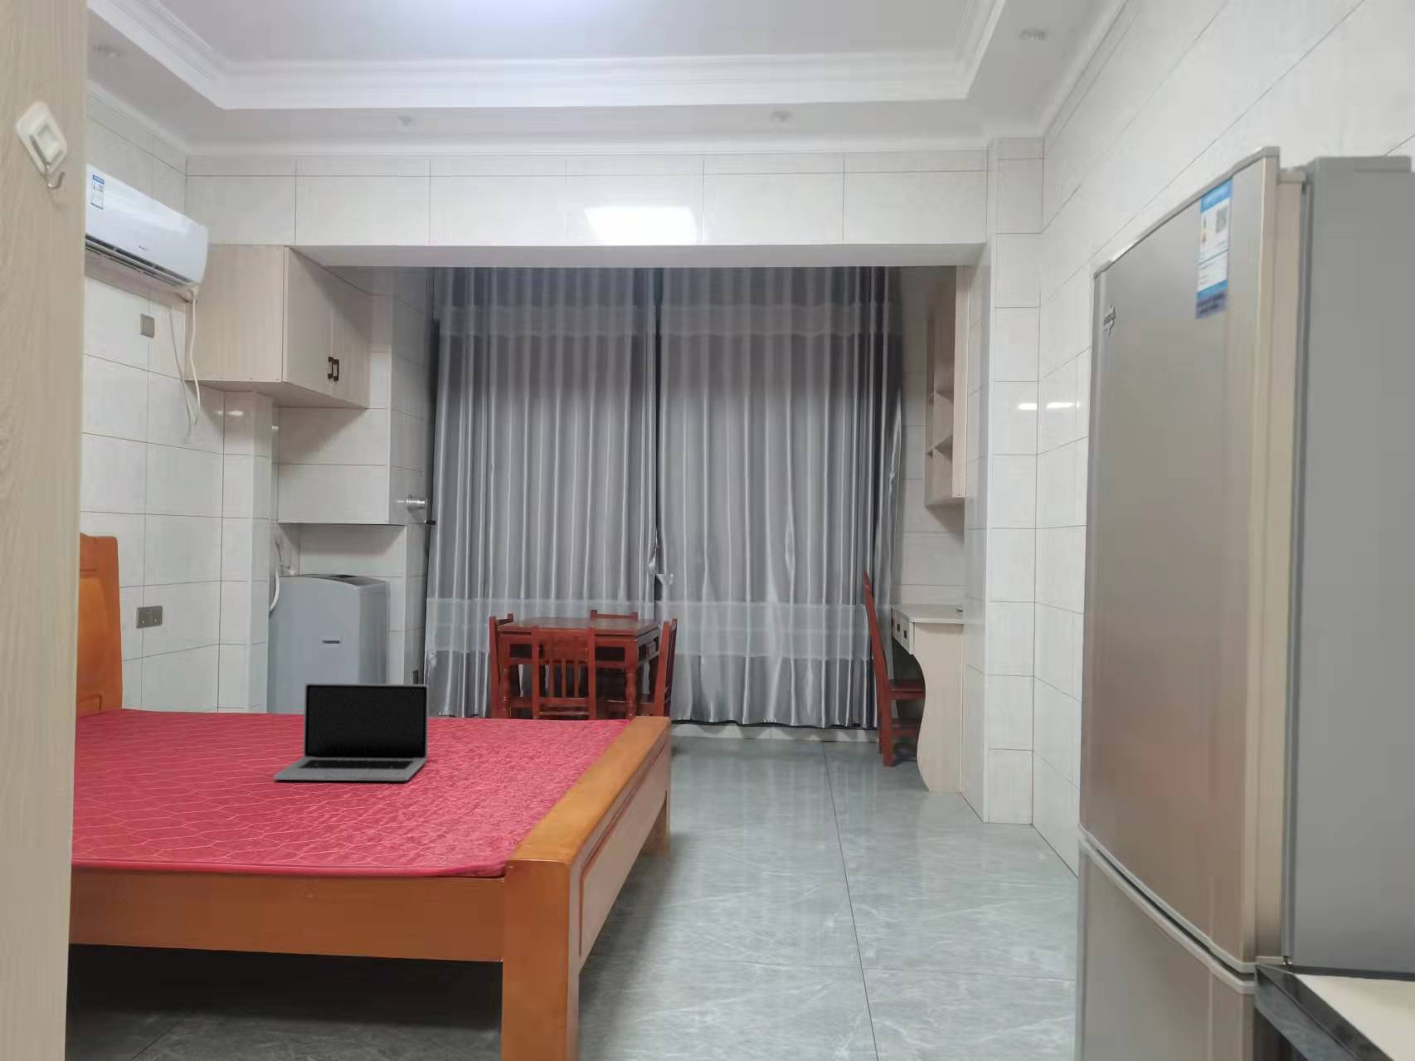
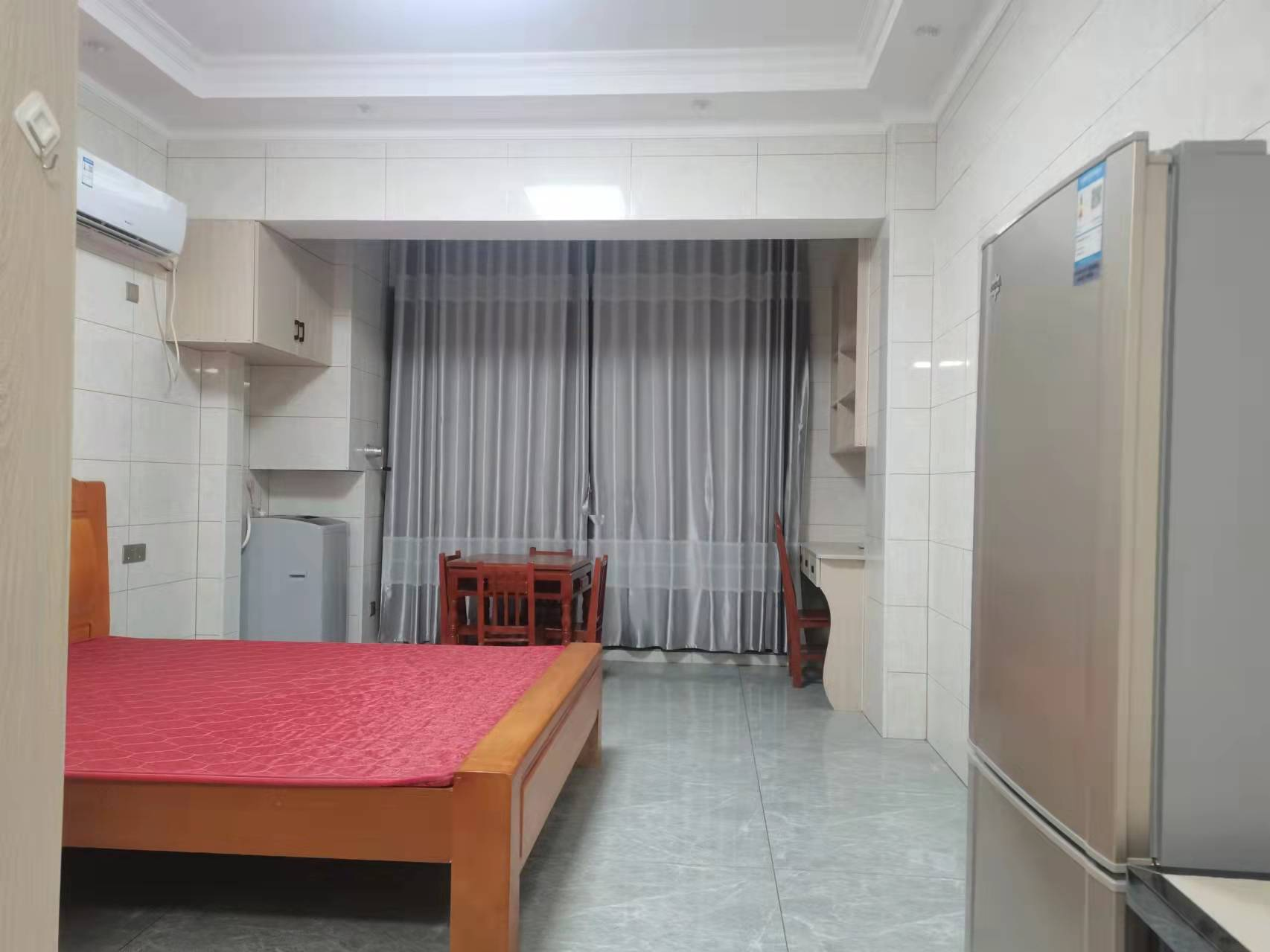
- laptop (354, 731)
